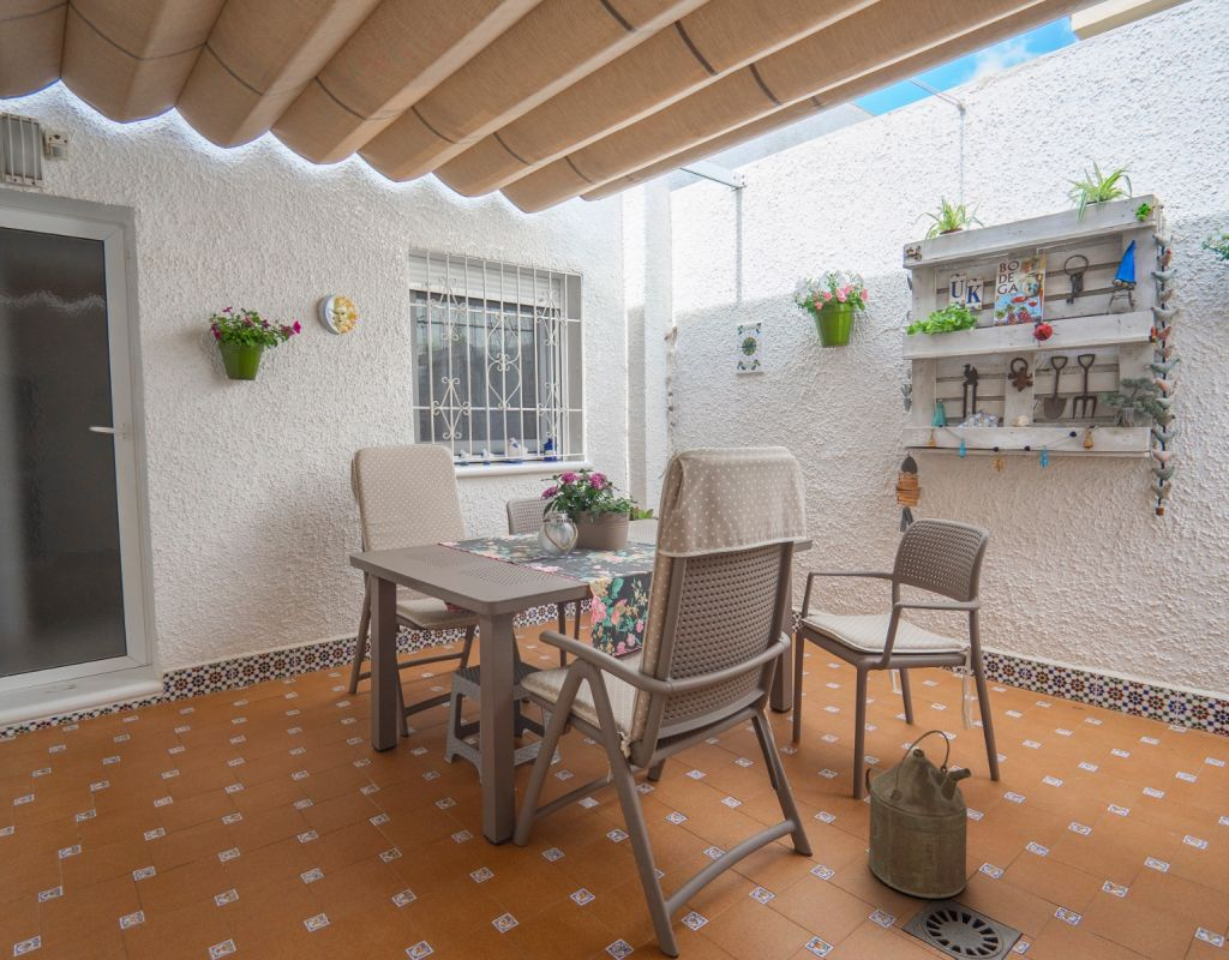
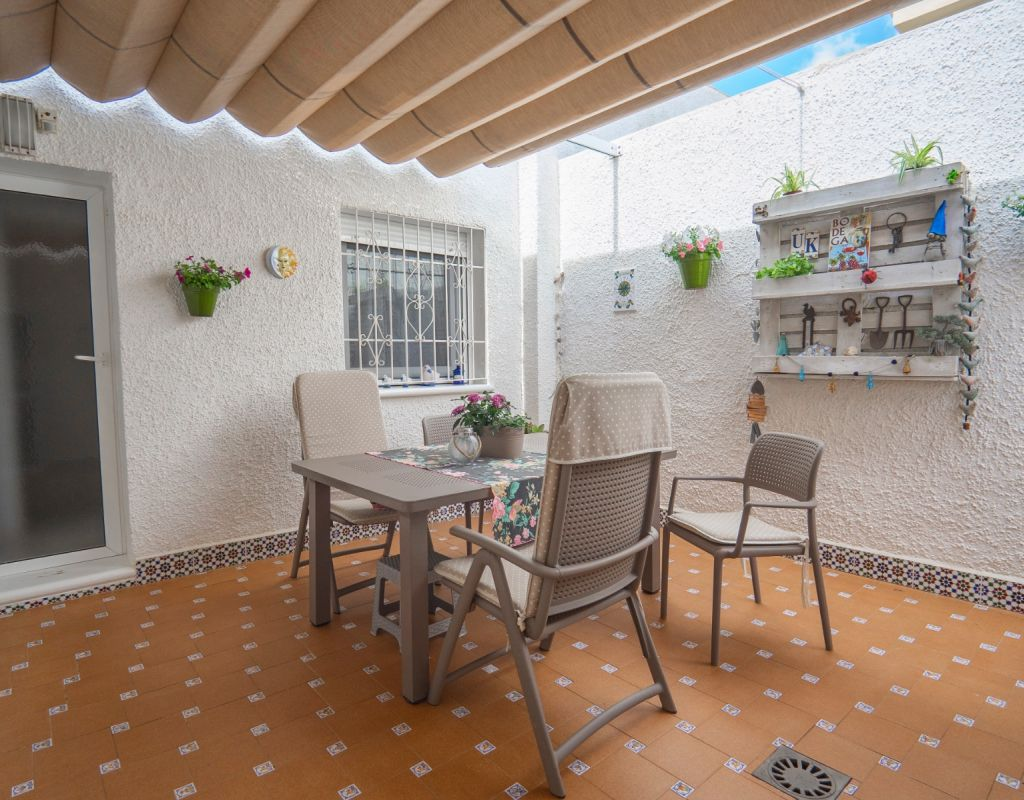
- watering can (913, 797)
